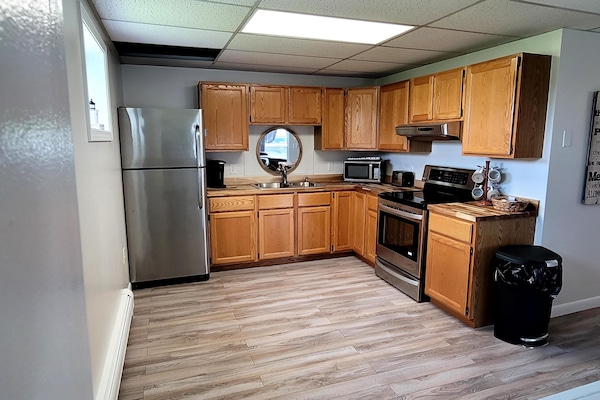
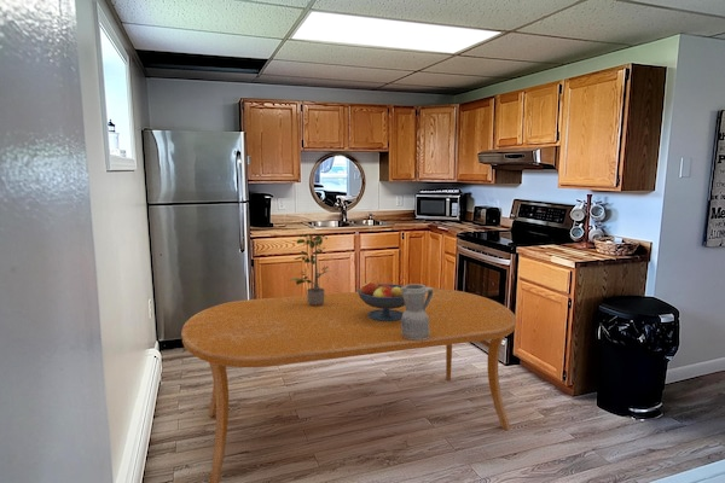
+ potted plant (308, 262)
+ dining table (355, 355)
+ ceramic pitcher (418, 310)
+ fruit bowl (385, 298)
